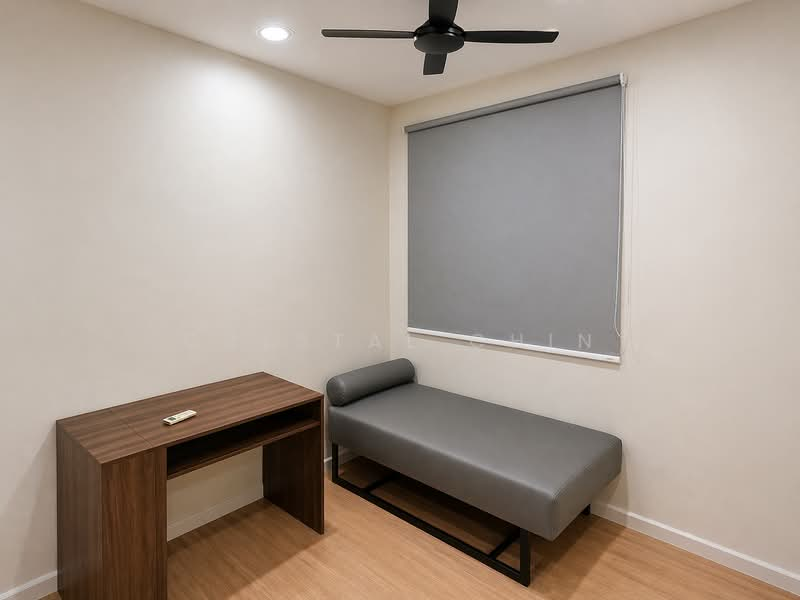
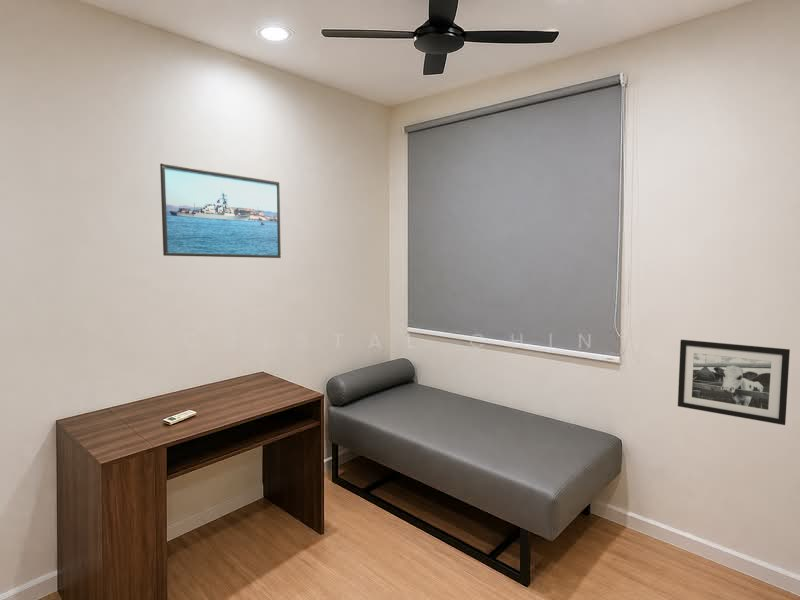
+ picture frame (730, 379)
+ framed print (226, 215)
